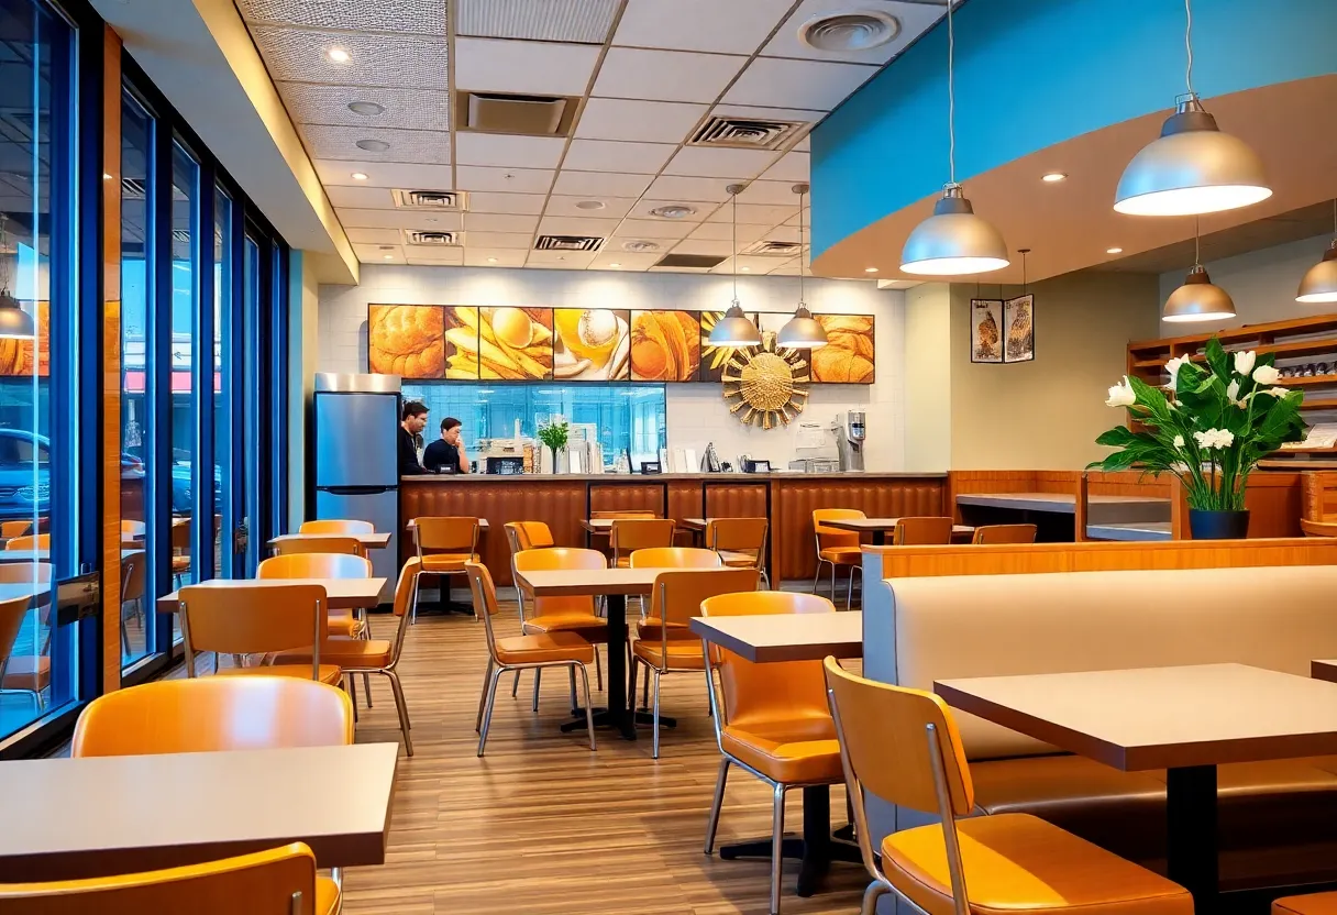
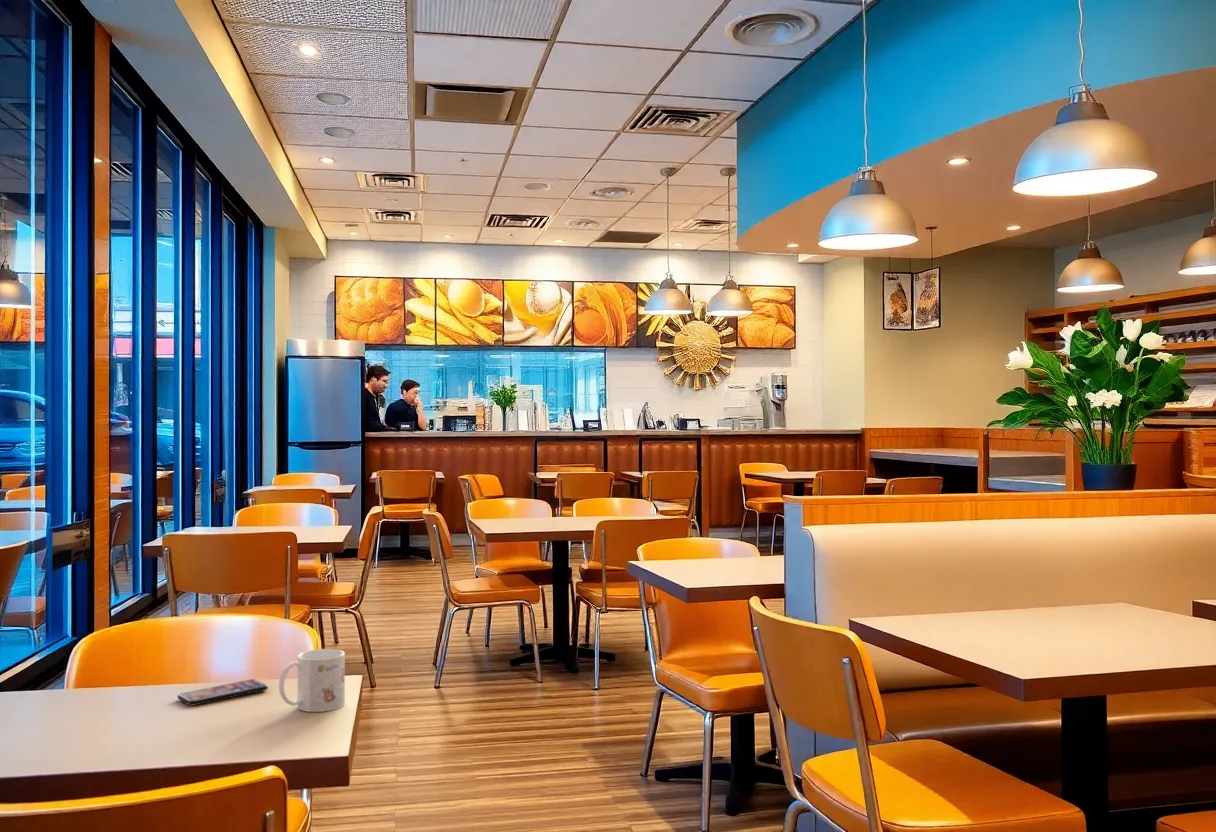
+ mug (311, 681)
+ smartphone (223, 691)
